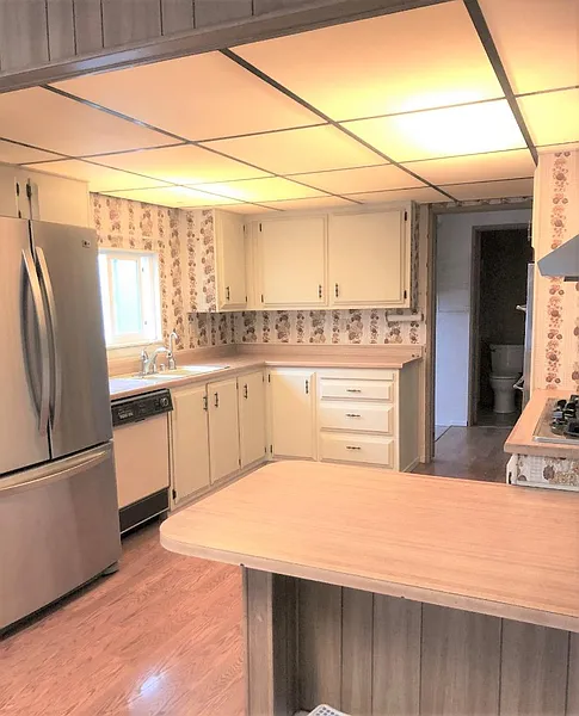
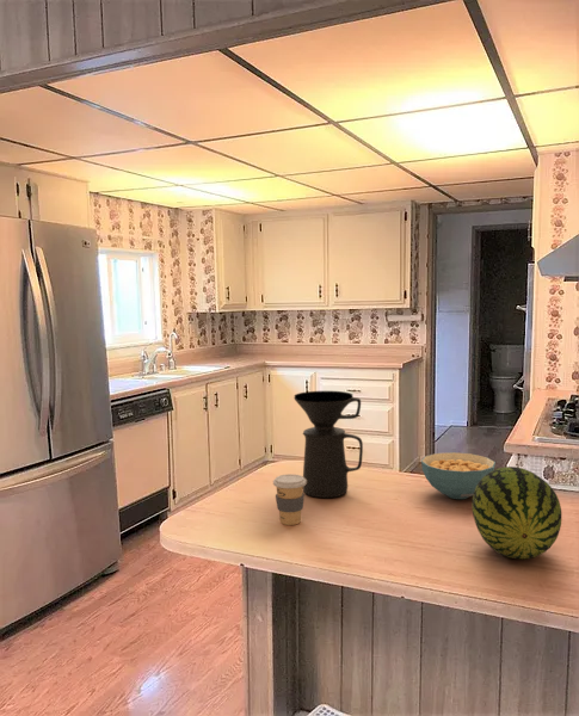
+ cereal bowl (457, 479)
+ fruit (515, 511)
+ coffee cup (290, 499)
+ coffee maker (324, 443)
